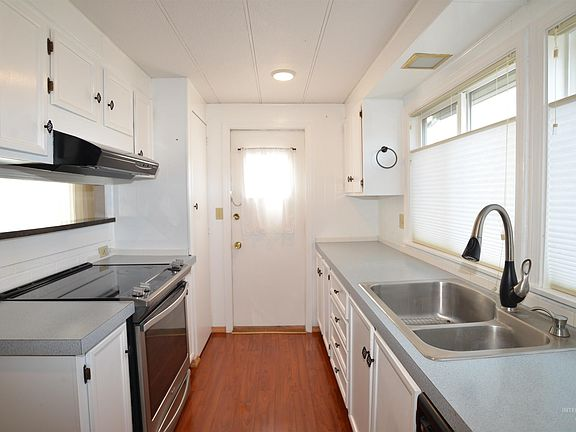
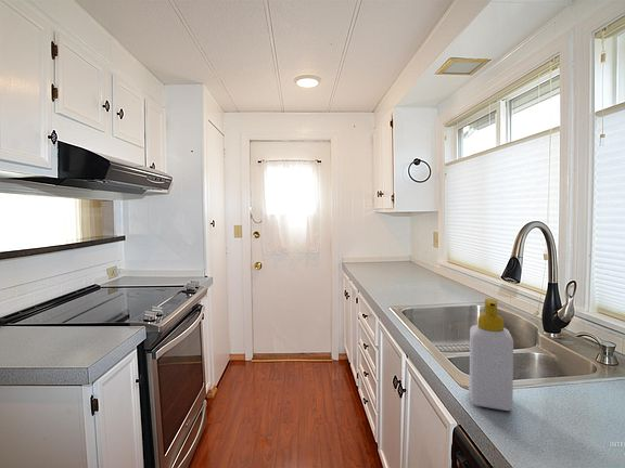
+ soap bottle (489, 350)
